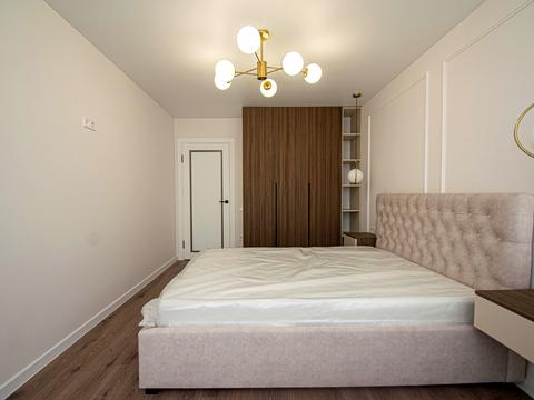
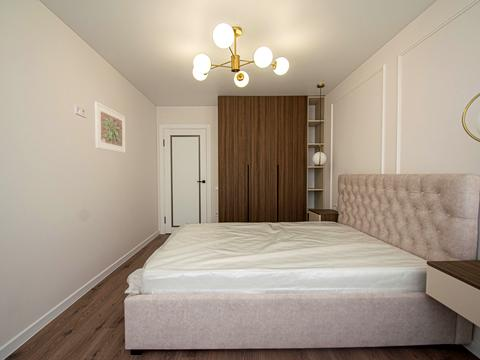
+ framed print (111, 130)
